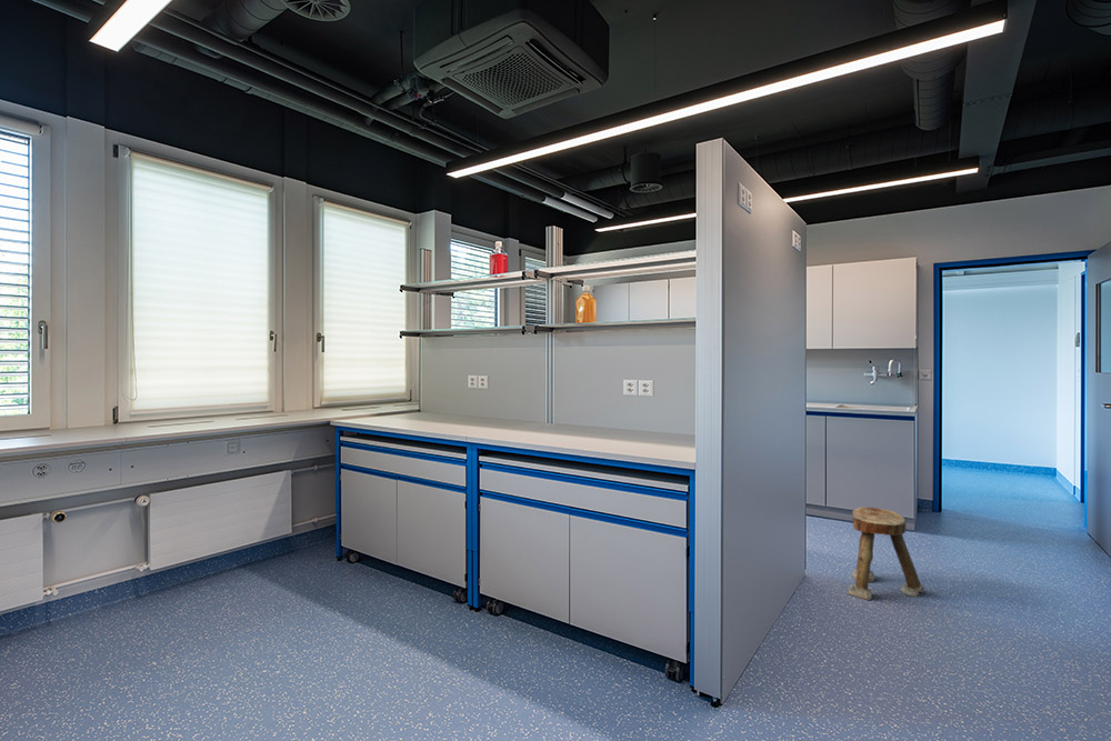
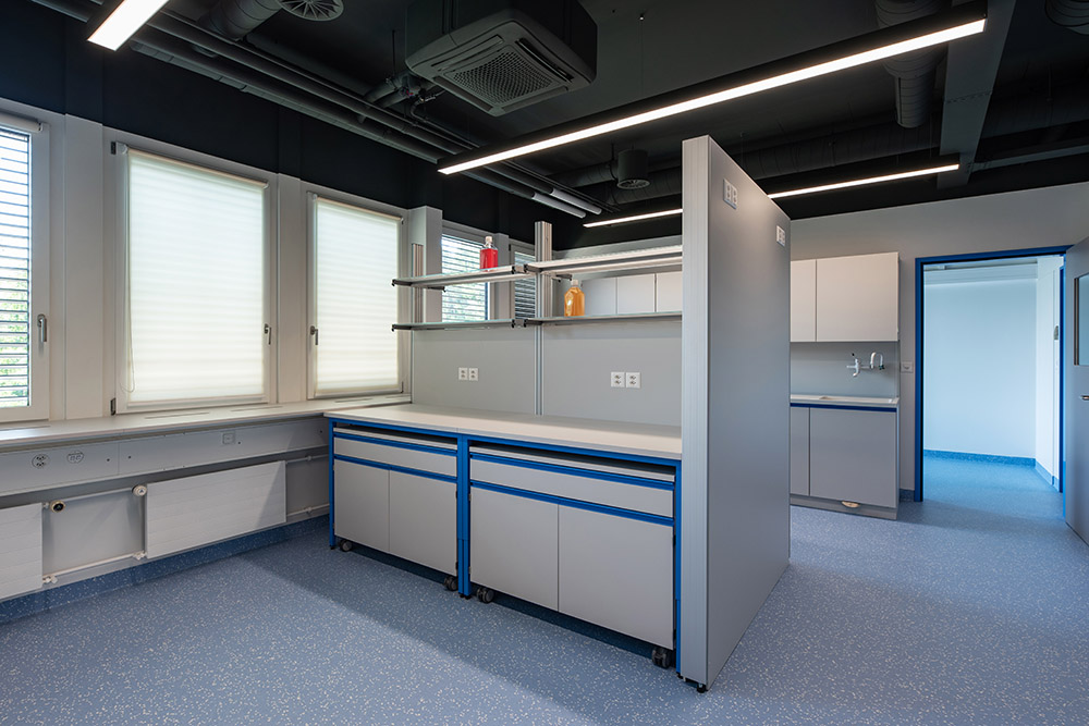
- stool (872, 551)
